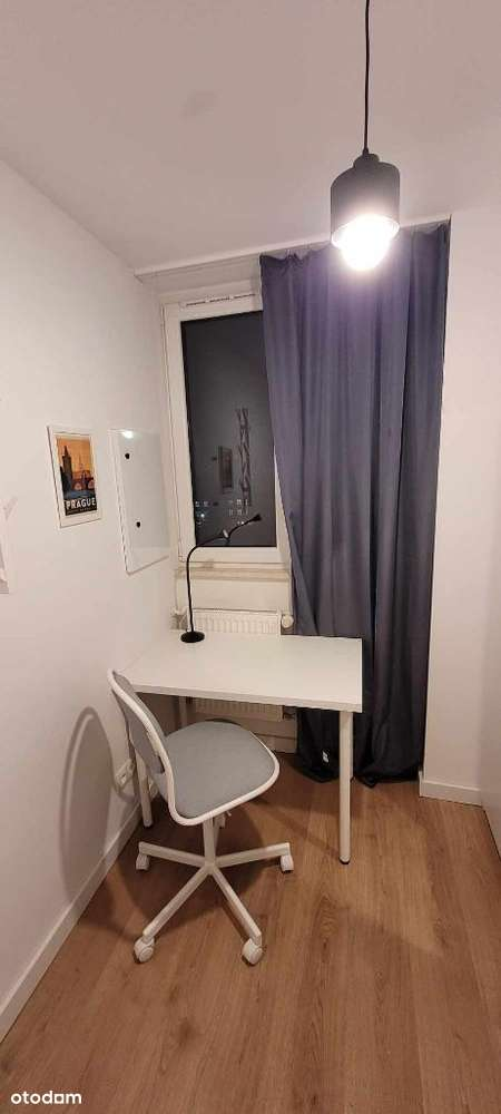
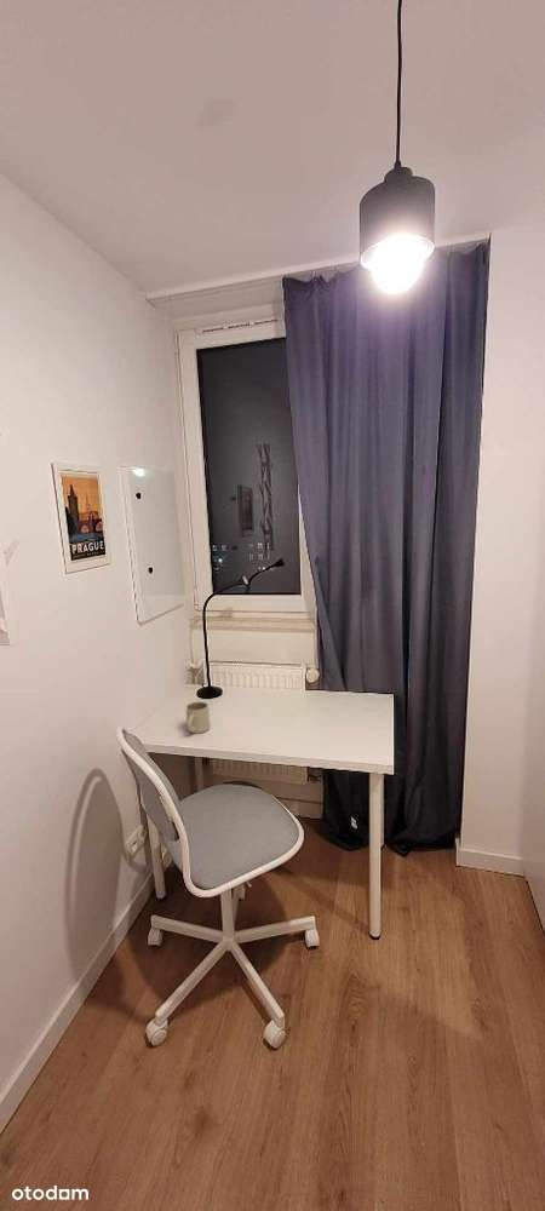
+ mug (195, 718)
